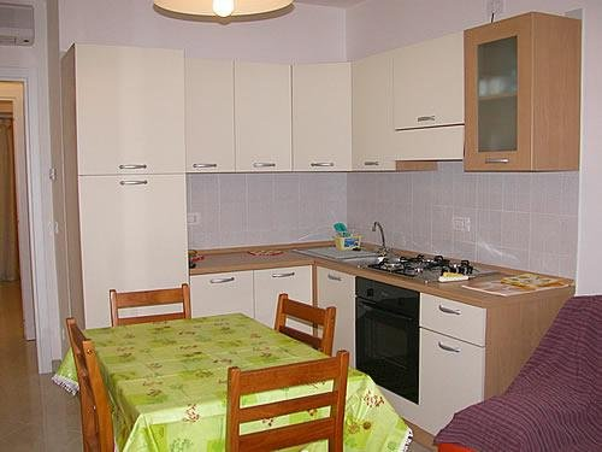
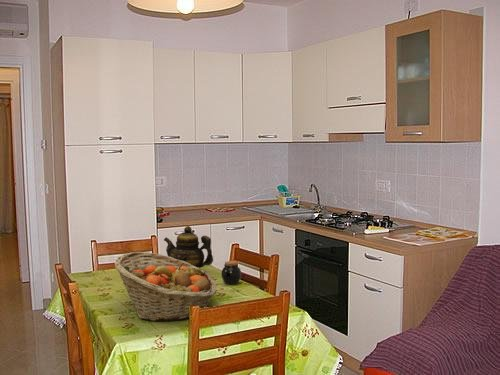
+ fruit basket (166, 282)
+ jar (231, 272)
+ teapot (188, 250)
